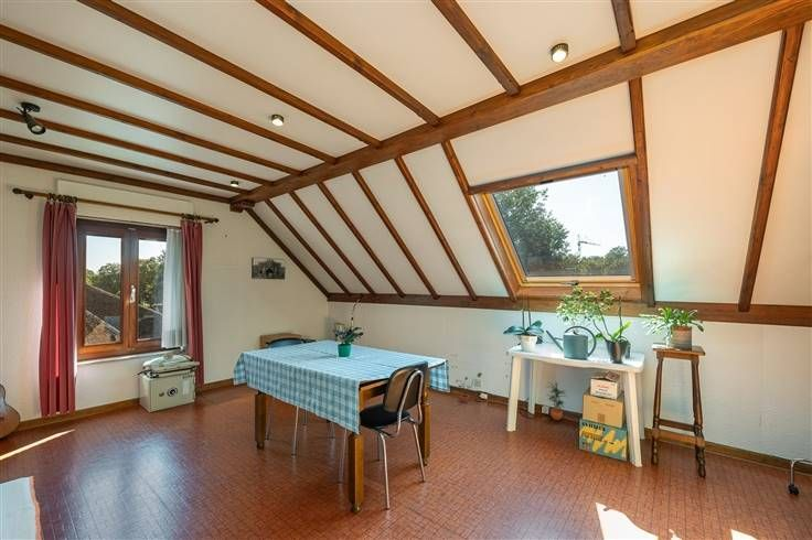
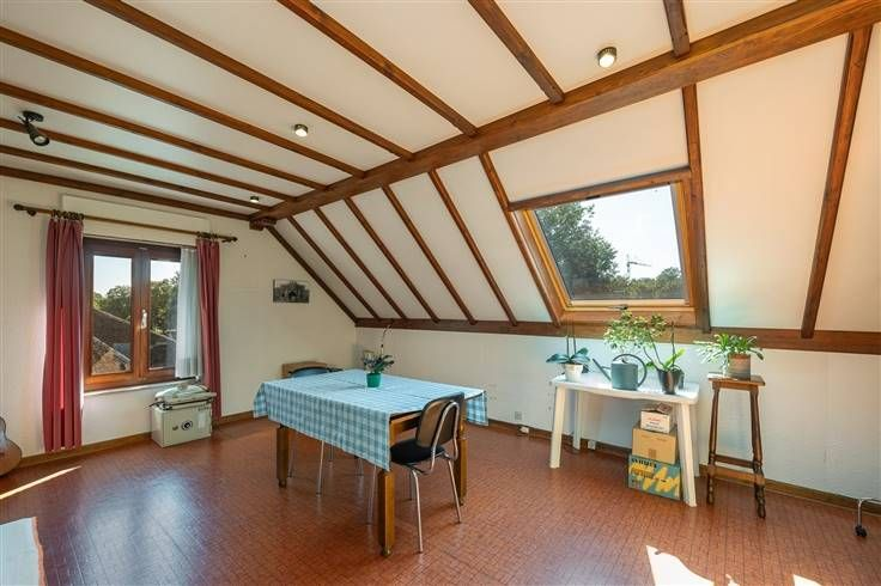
- potted plant (467, 388)
- potted plant (558, 400)
